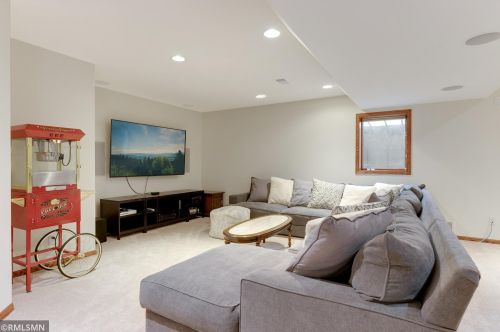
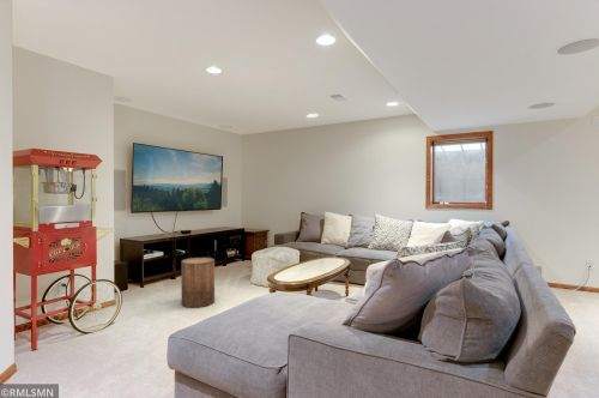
+ stool (198, 281)
